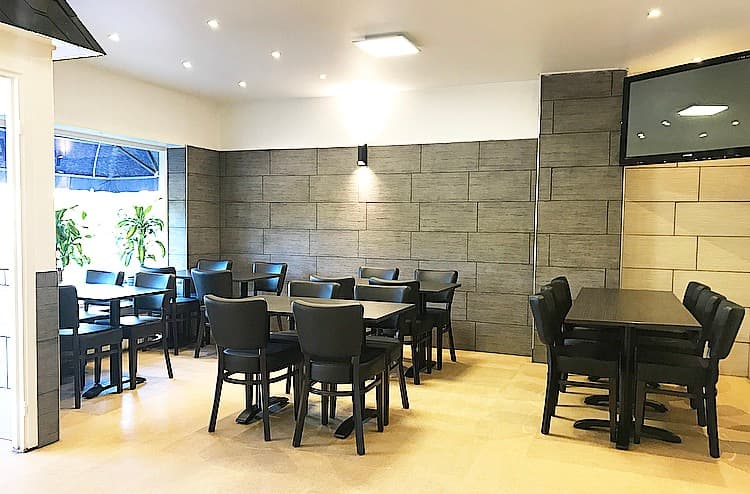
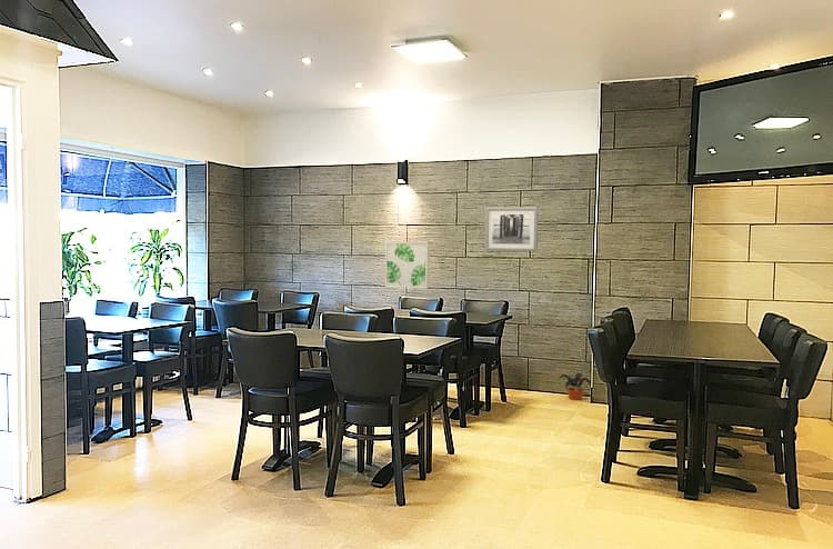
+ potted plant (574, 386)
+ wall art (511, 229)
+ wall art (407, 264)
